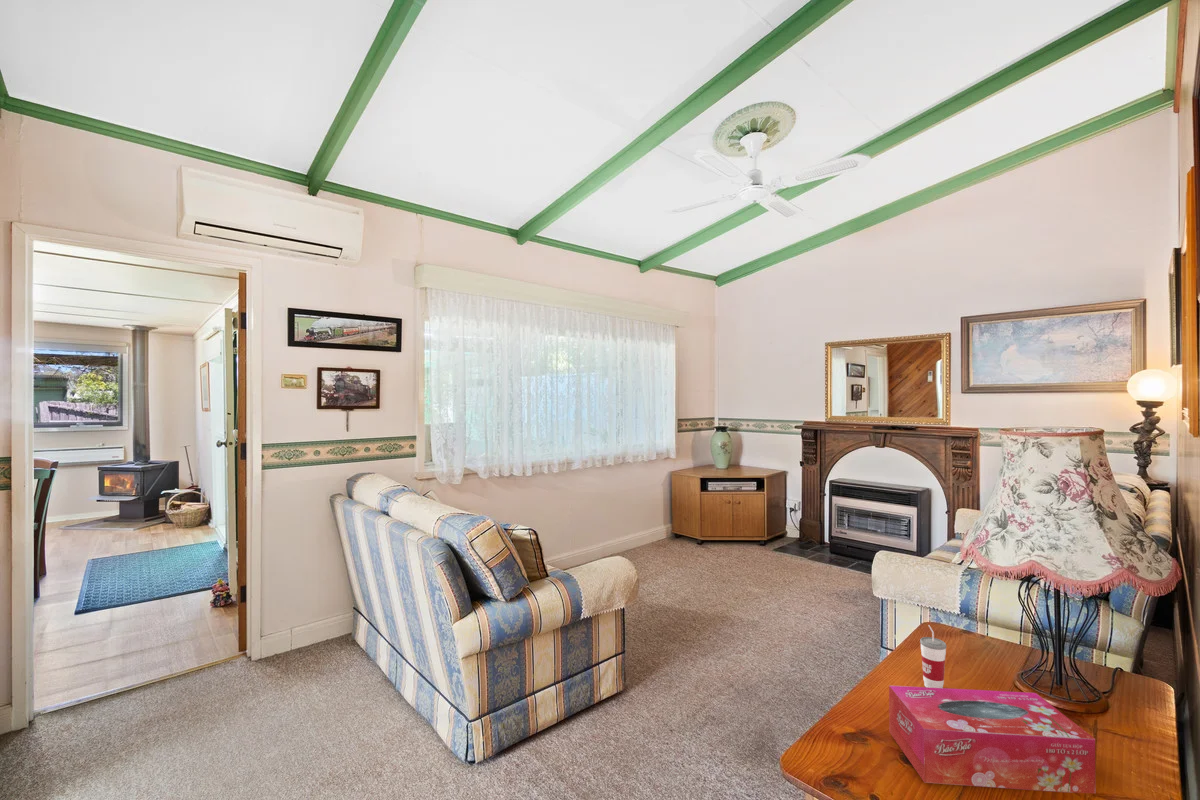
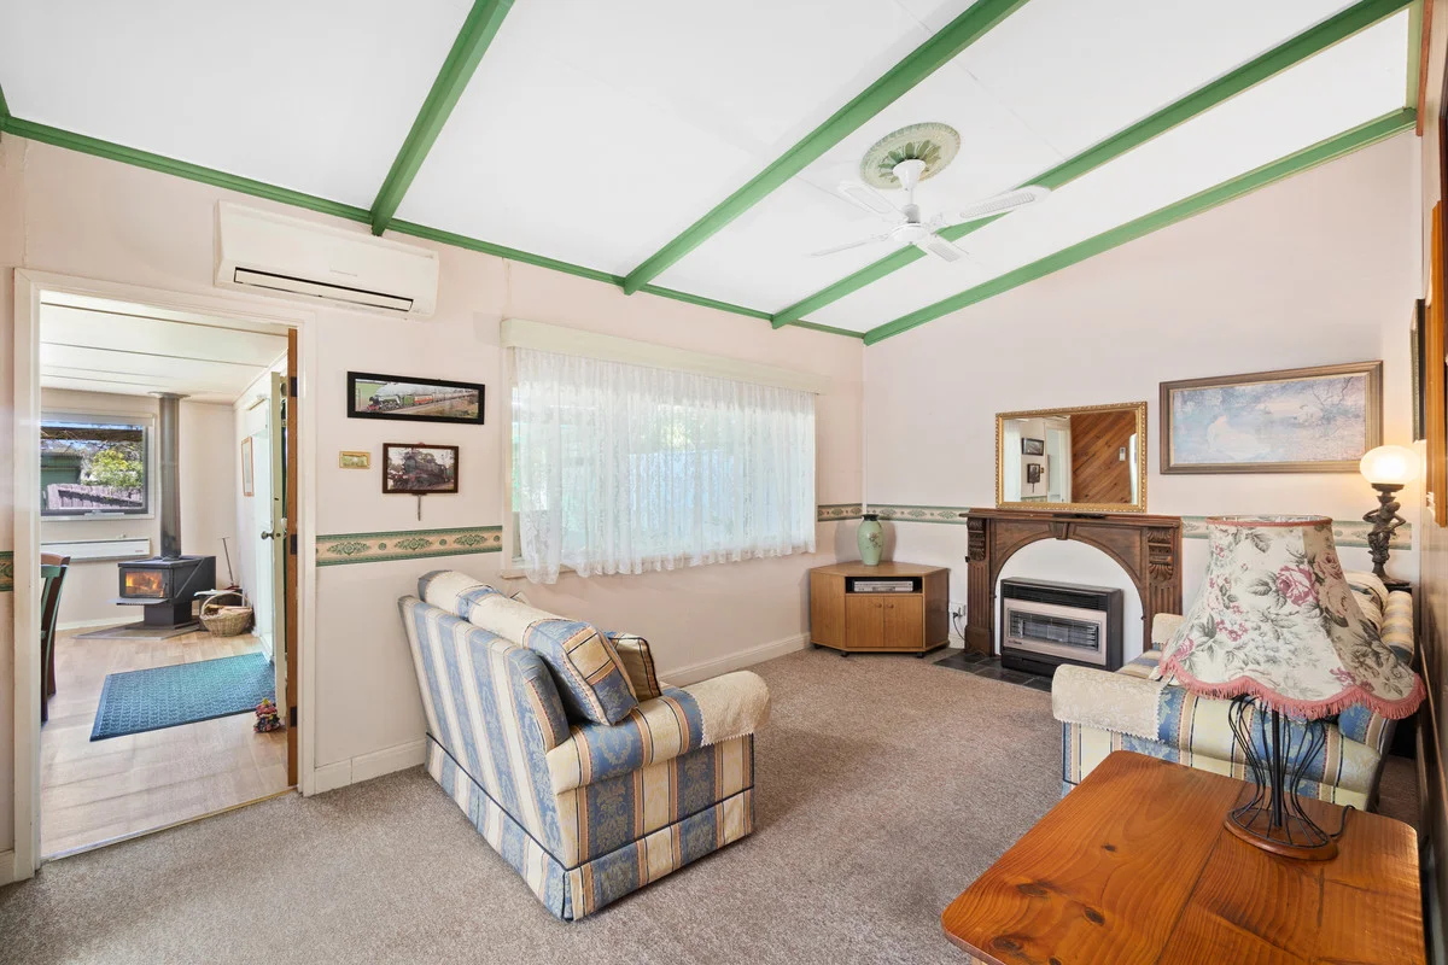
- cup (933, 656)
- tissue box (983, 735)
